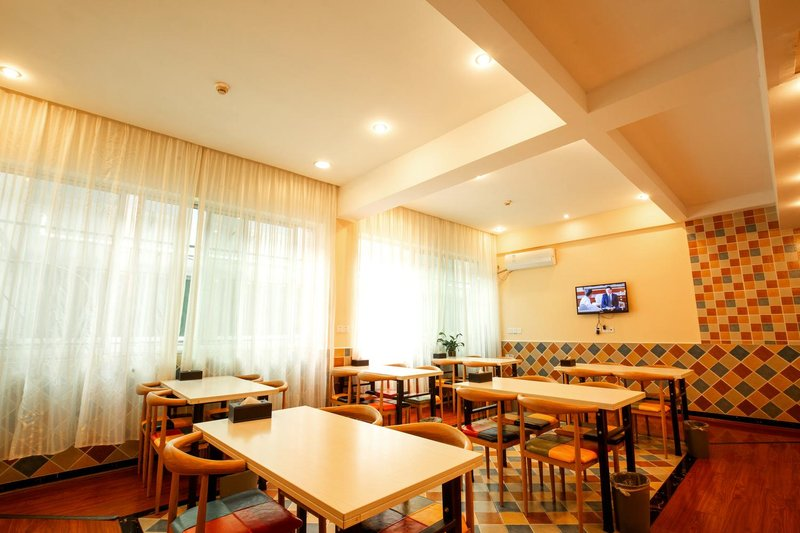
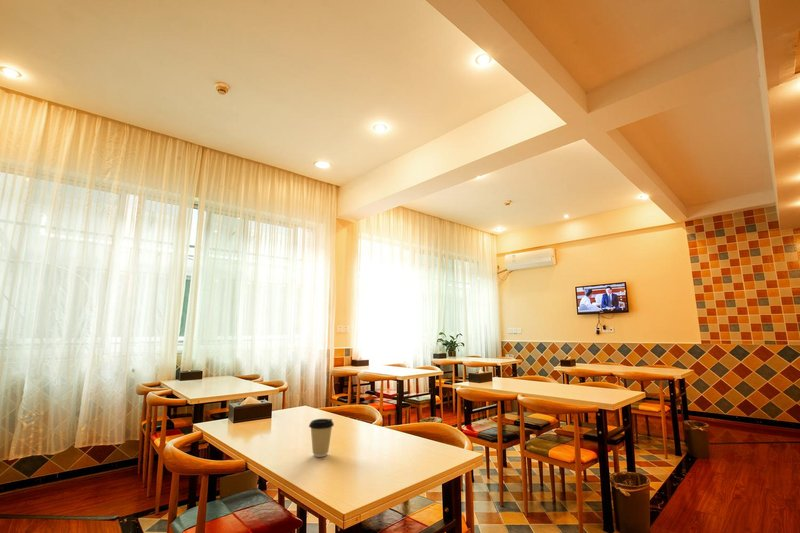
+ coffee cup (321, 436)
